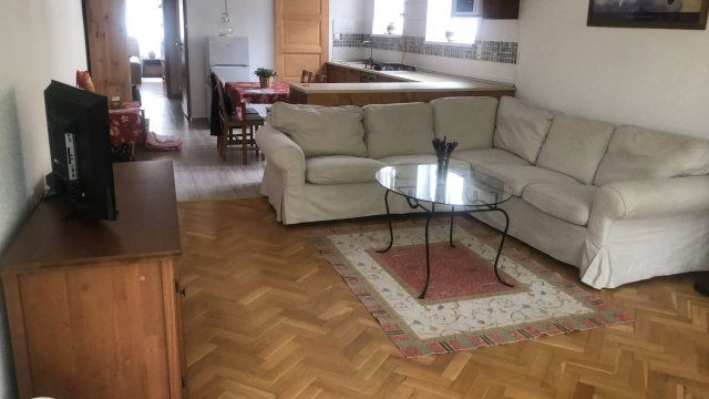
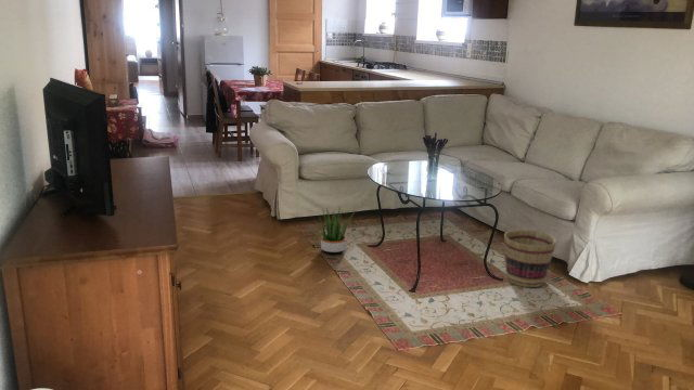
+ potted plant (333, 230)
+ basket (527, 259)
